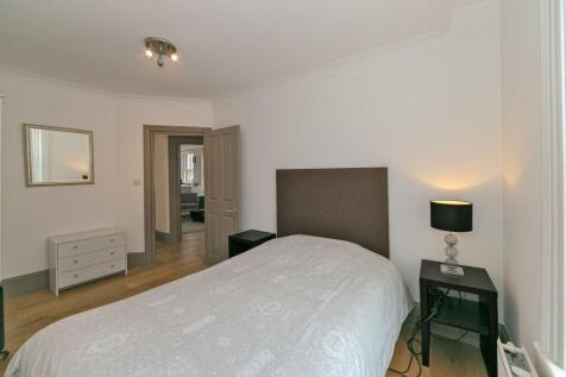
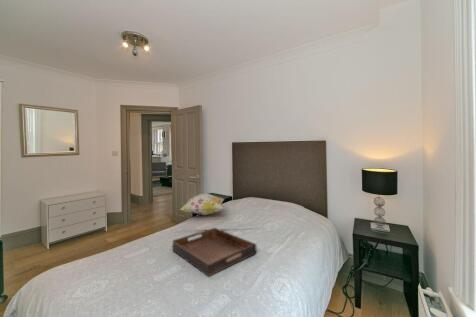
+ decorative pillow (204, 204)
+ serving tray (212, 246)
